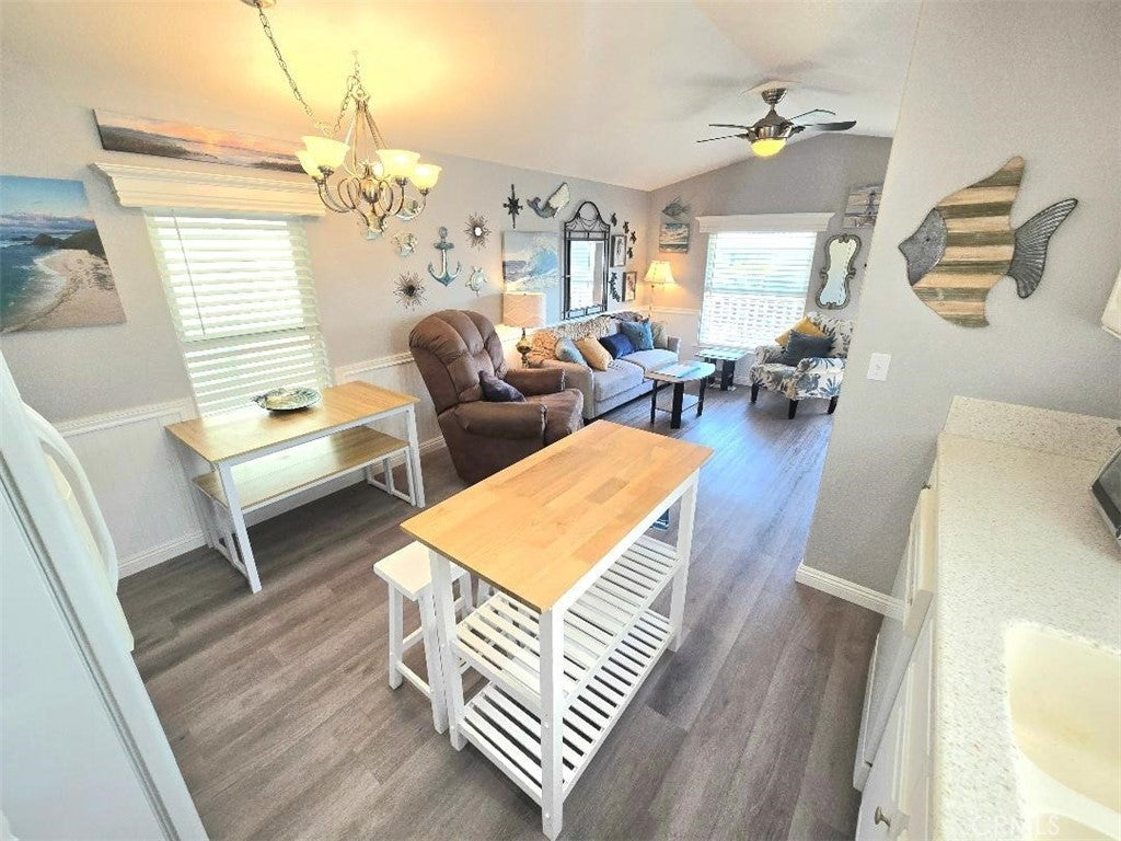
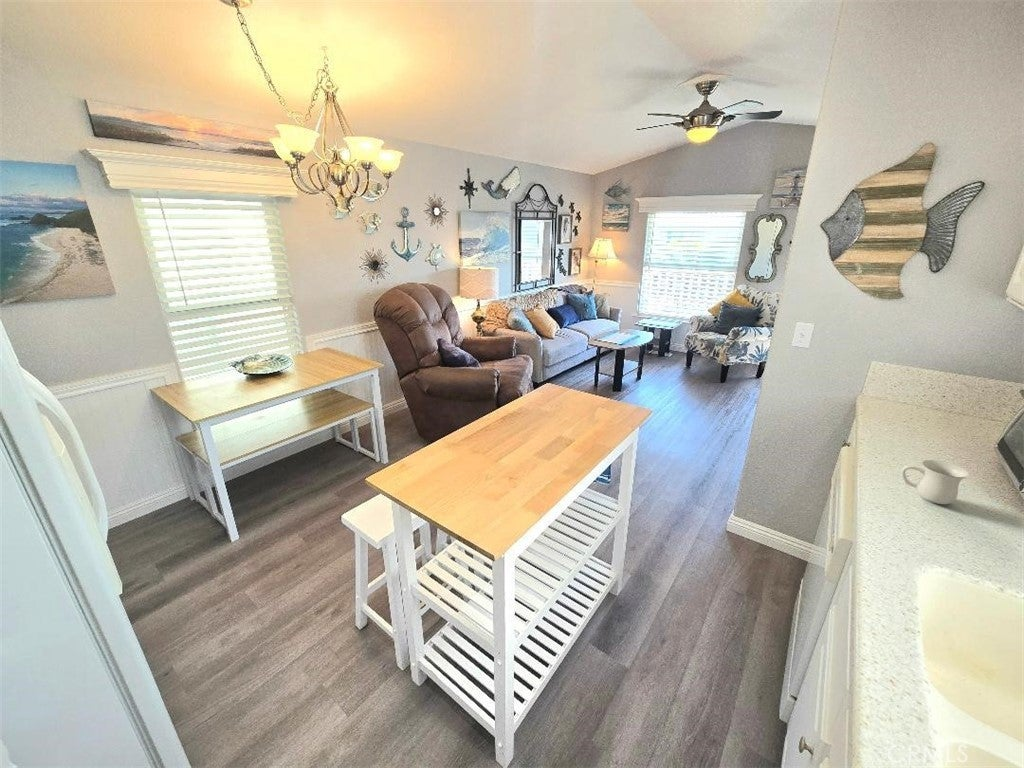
+ mug (929, 481)
